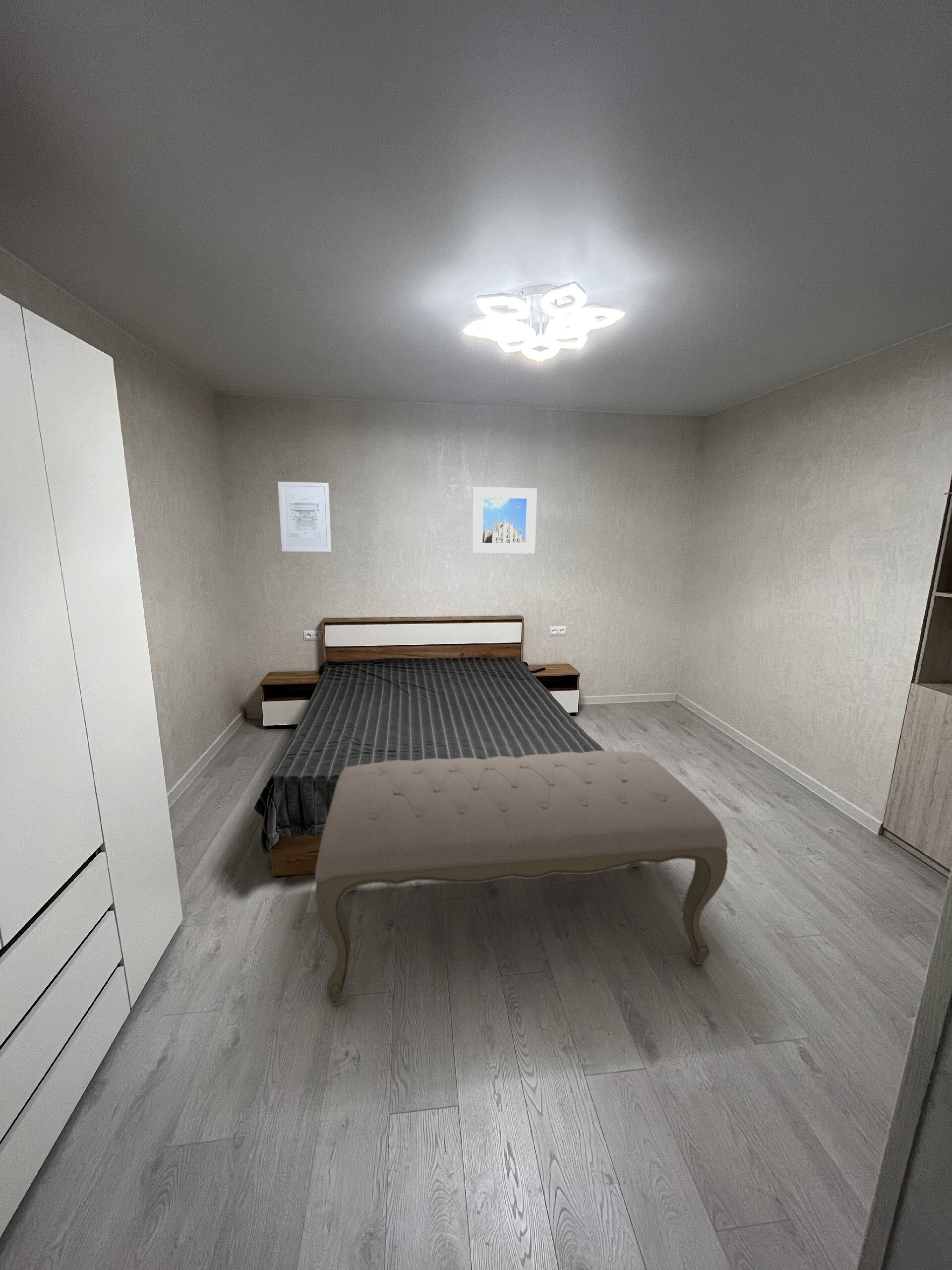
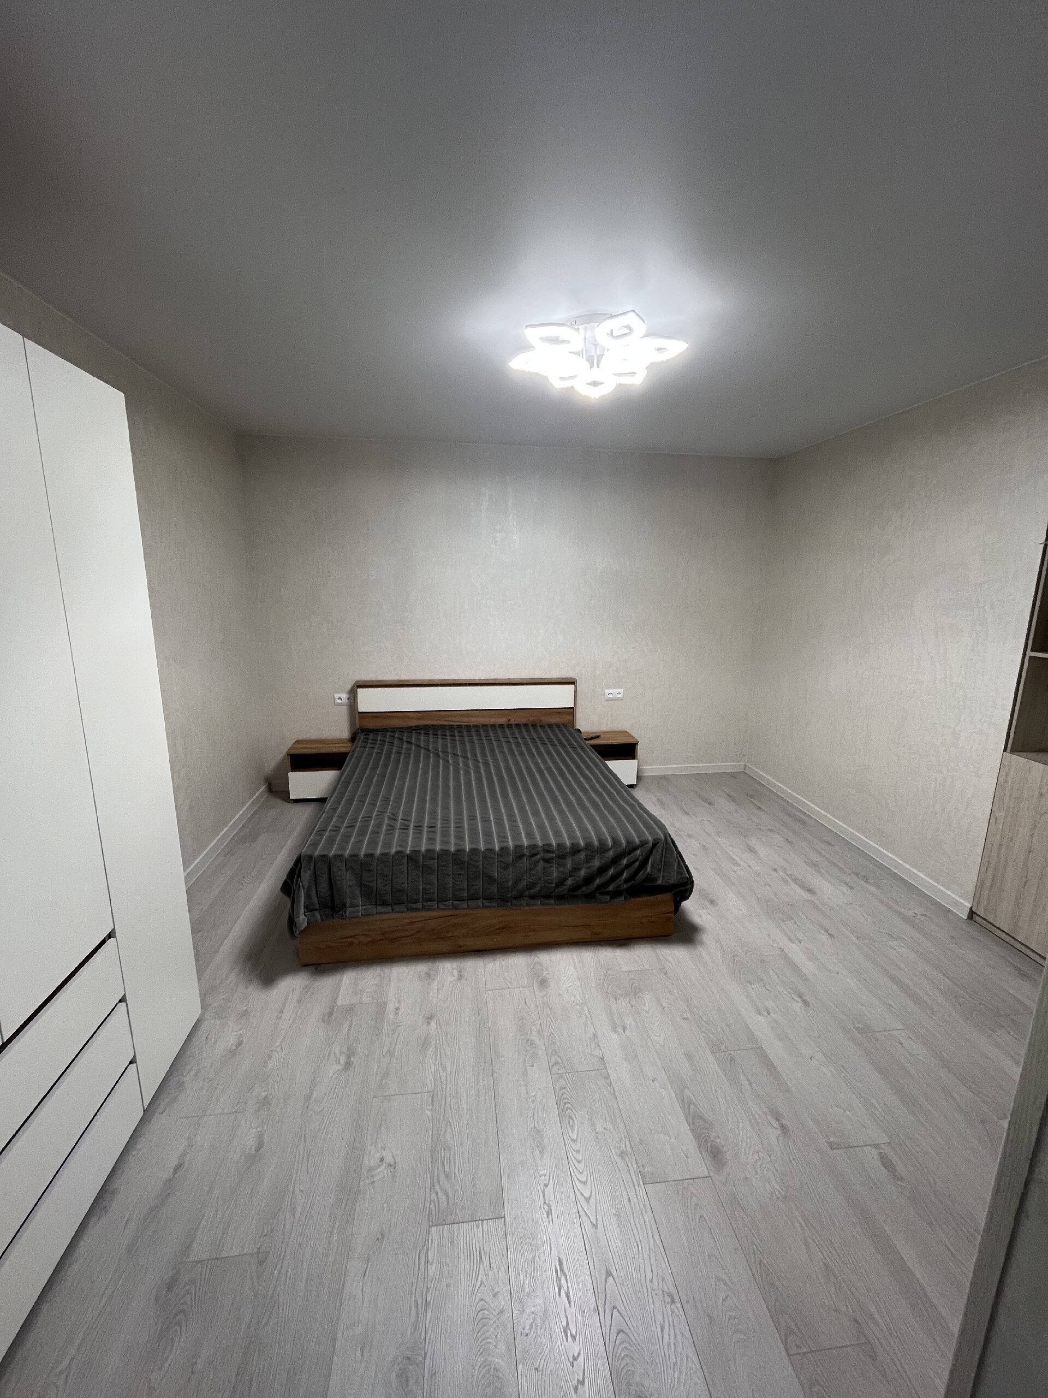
- bench (512, 854)
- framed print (504, 520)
- wall art (305, 517)
